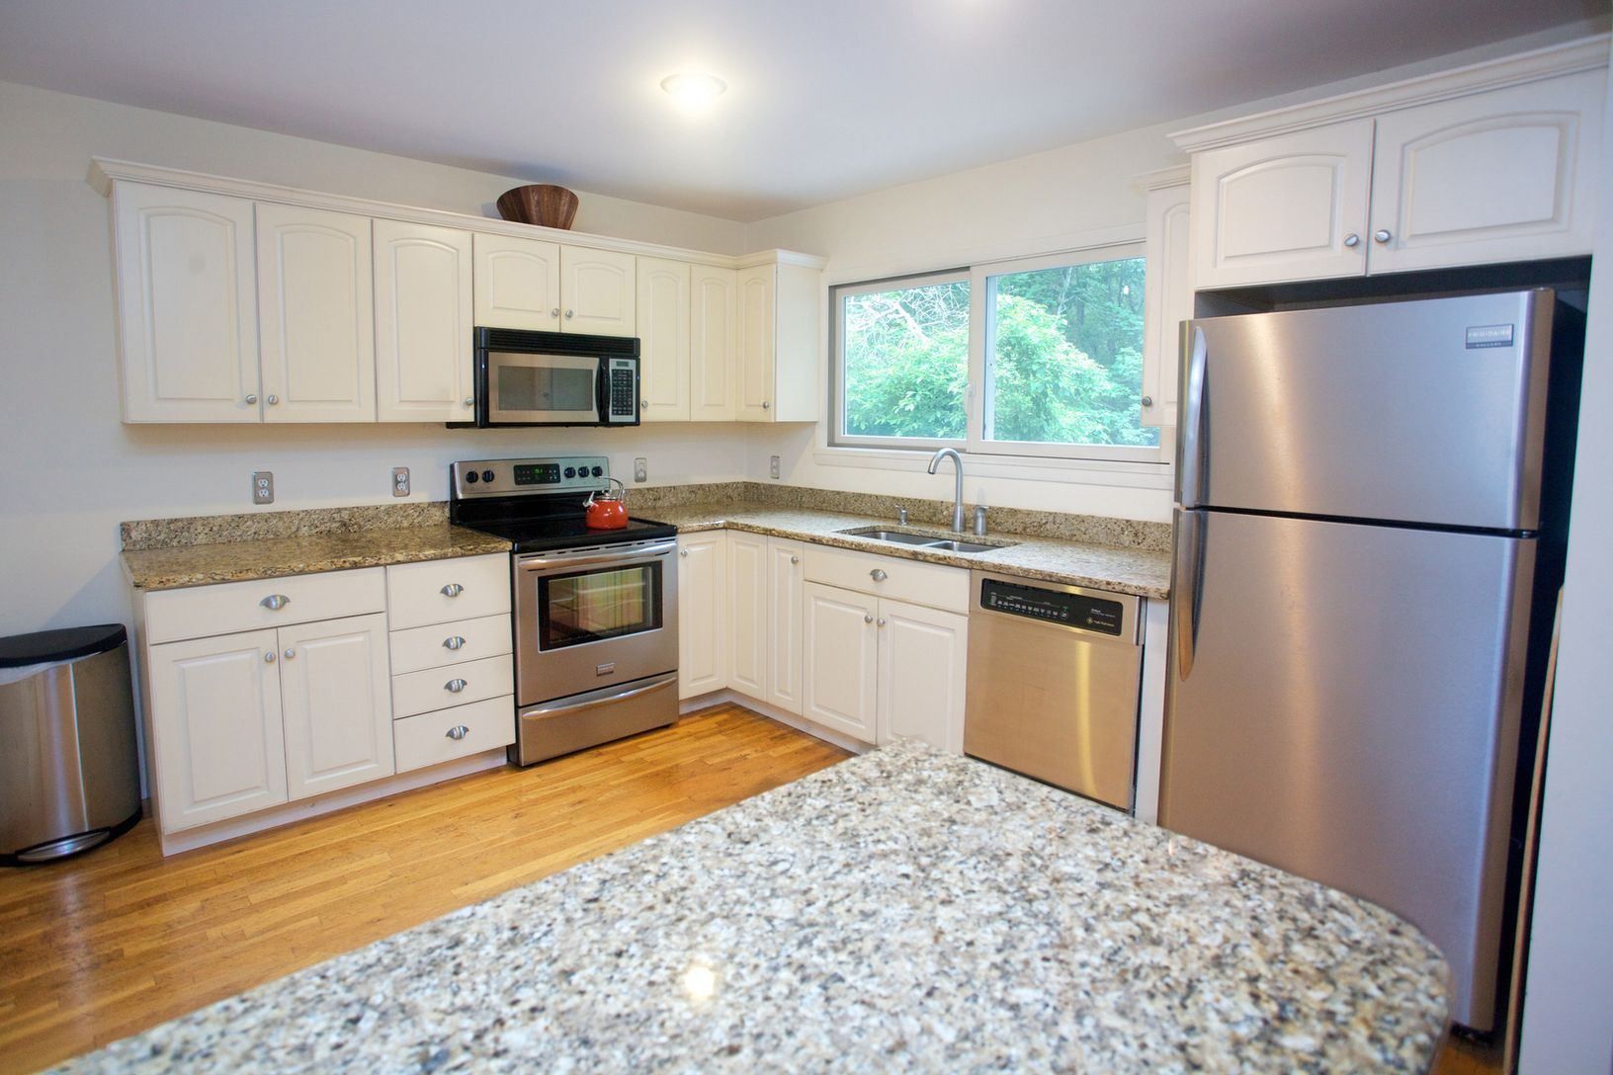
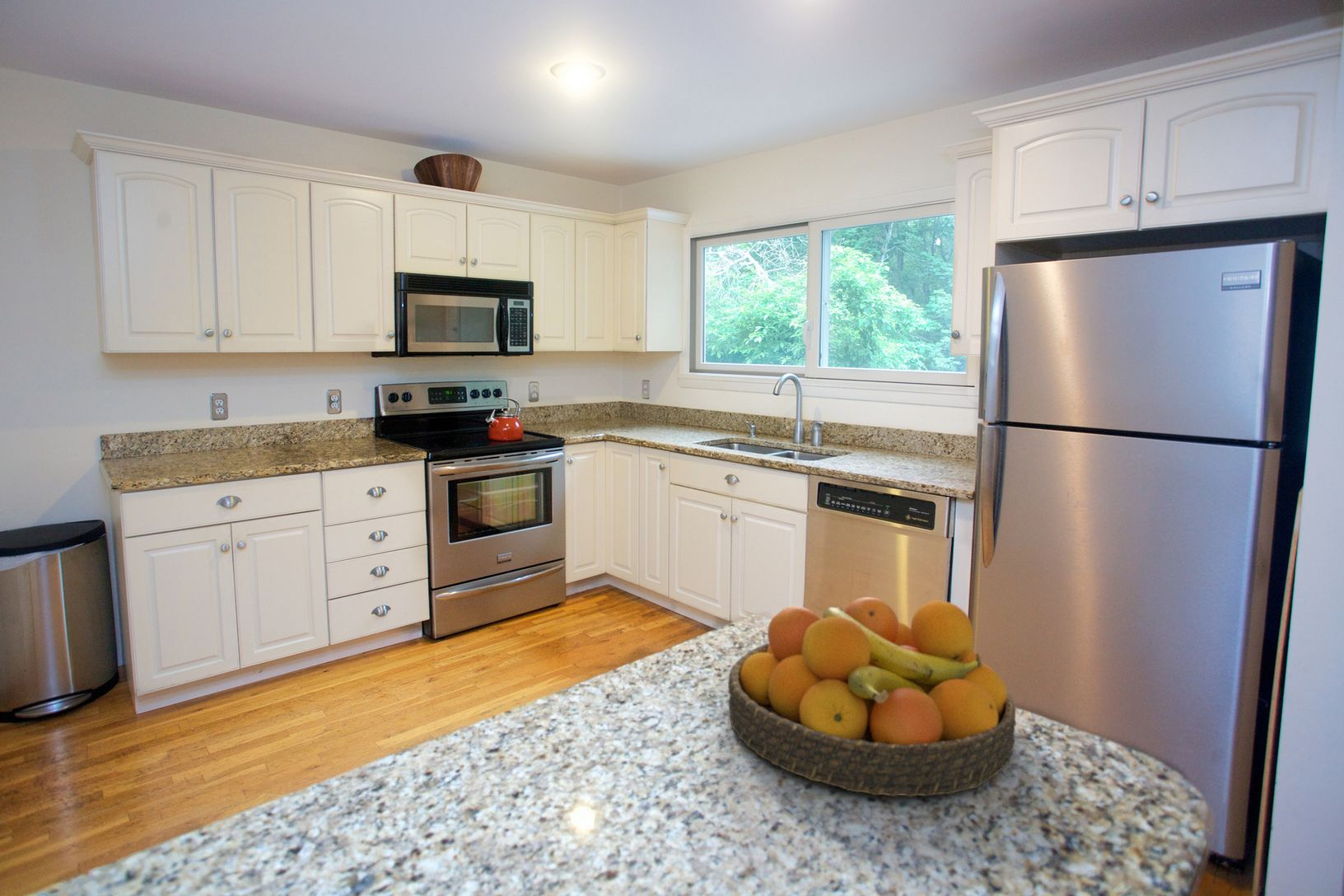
+ fruit bowl (867, 663)
